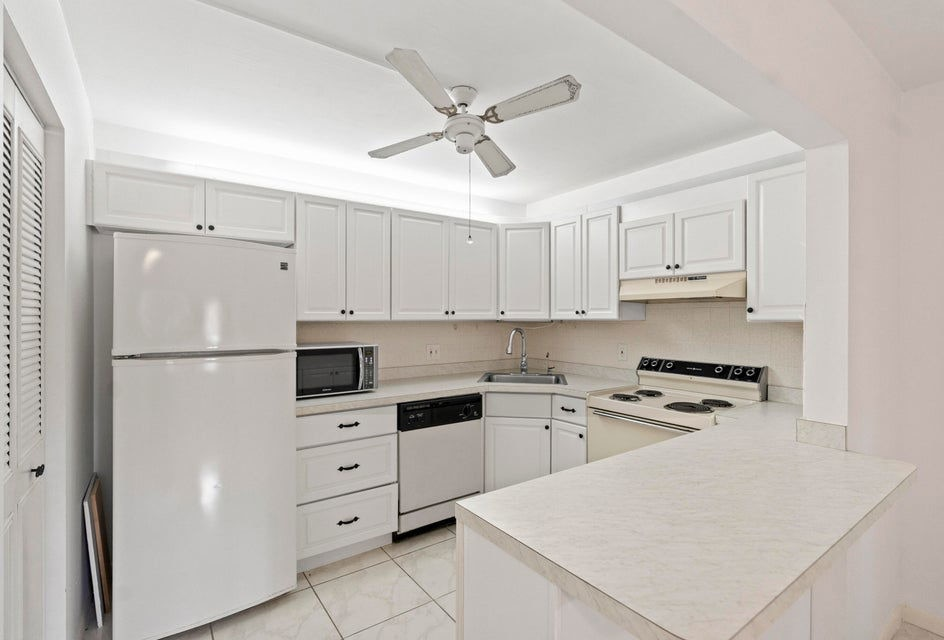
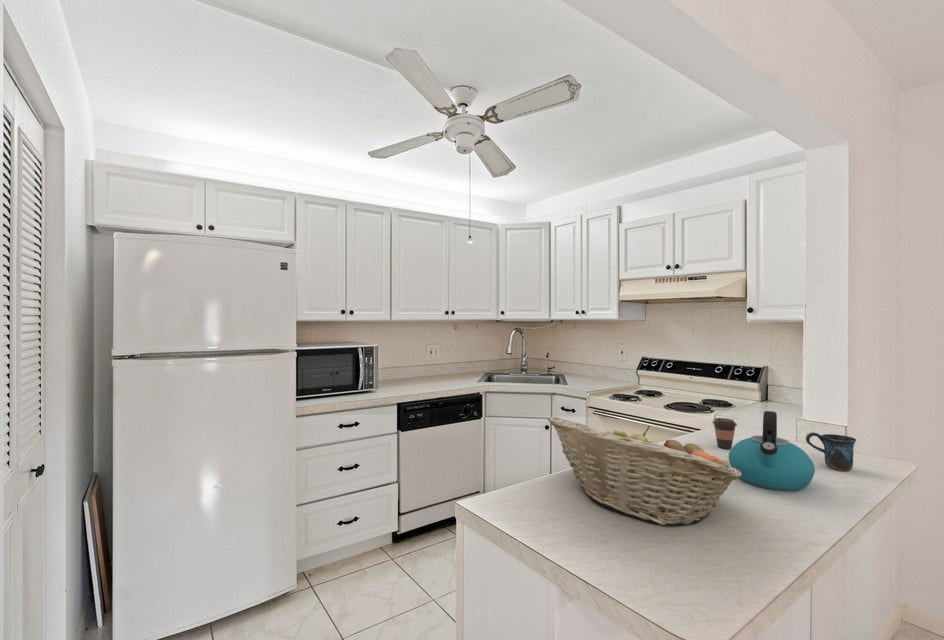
+ kettle (769, 447)
+ fruit basket (634, 458)
+ coffee cup (724, 433)
+ mug (831, 450)
